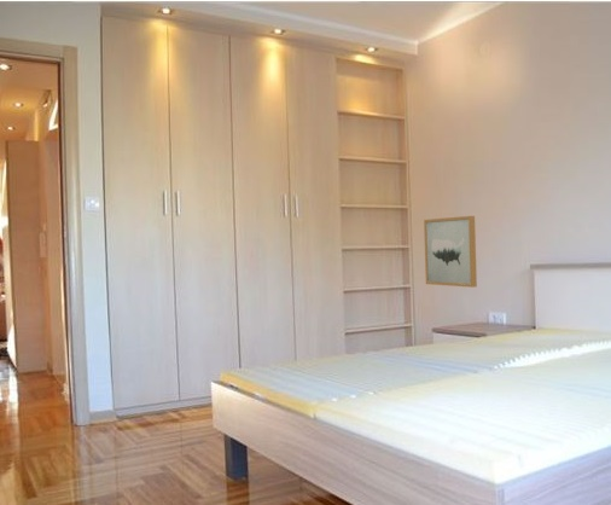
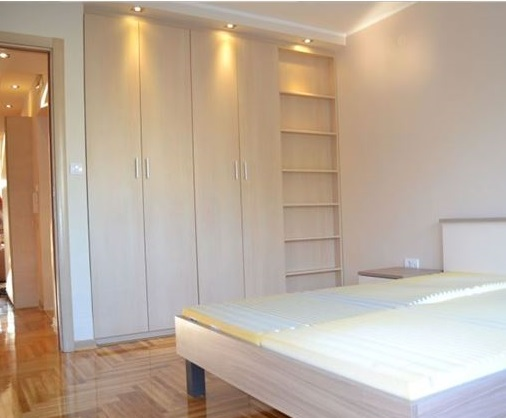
- wall art (448, 251)
